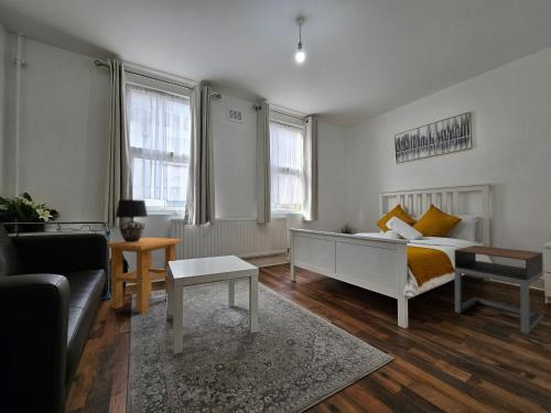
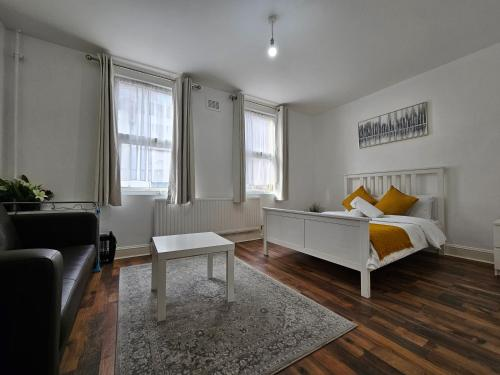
- side table (144, 271)
- nightstand (498, 280)
- table lamp (131, 220)
